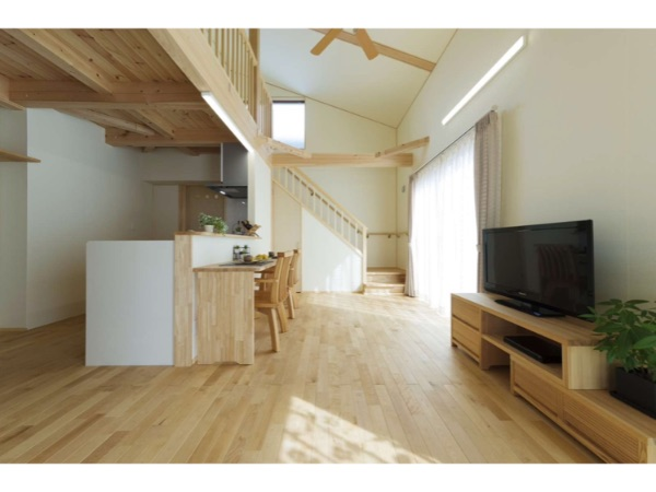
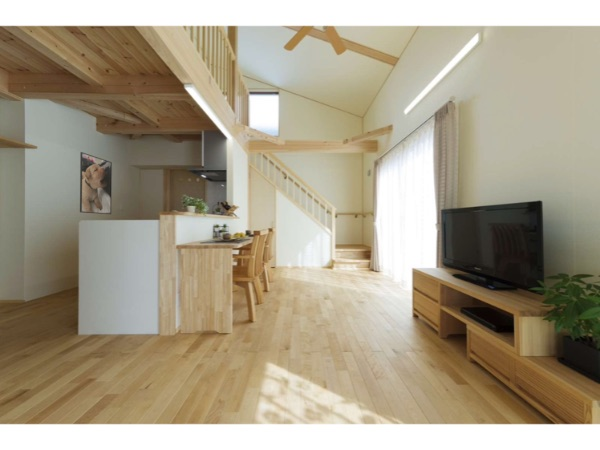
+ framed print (96, 185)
